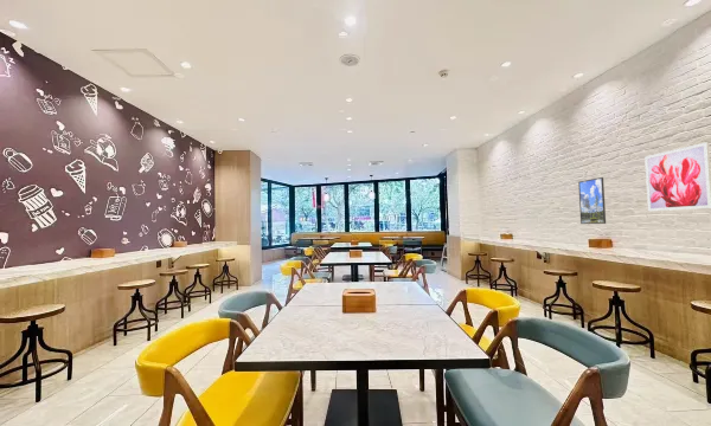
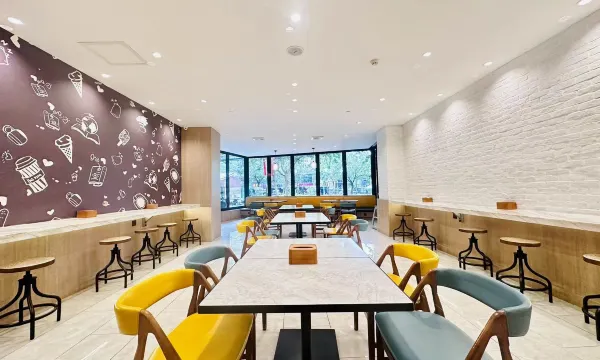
- wall art (675, 179)
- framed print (591, 201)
